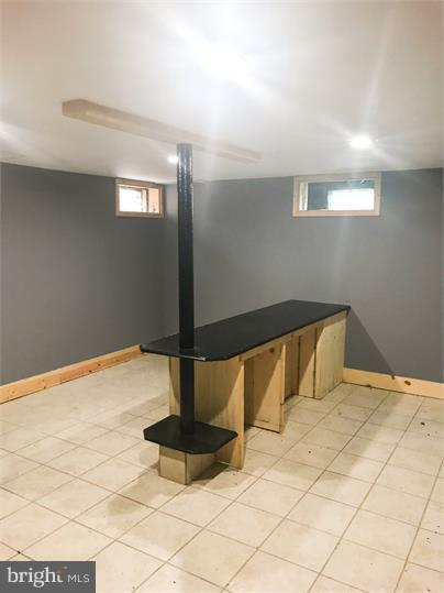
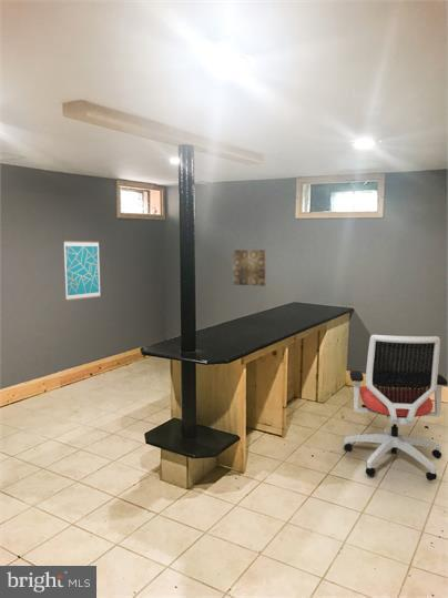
+ wall art (82, 270)
+ office chair (395, 394)
+ wall art (248, 267)
